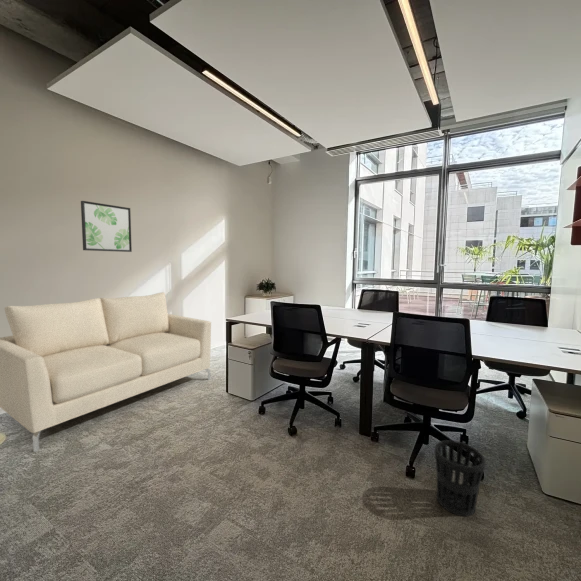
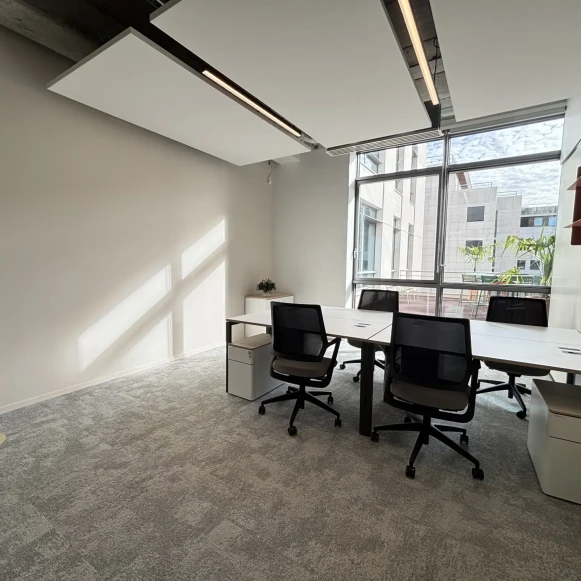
- wastebasket (457, 477)
- wall art (107, 228)
- sofa (117, 348)
